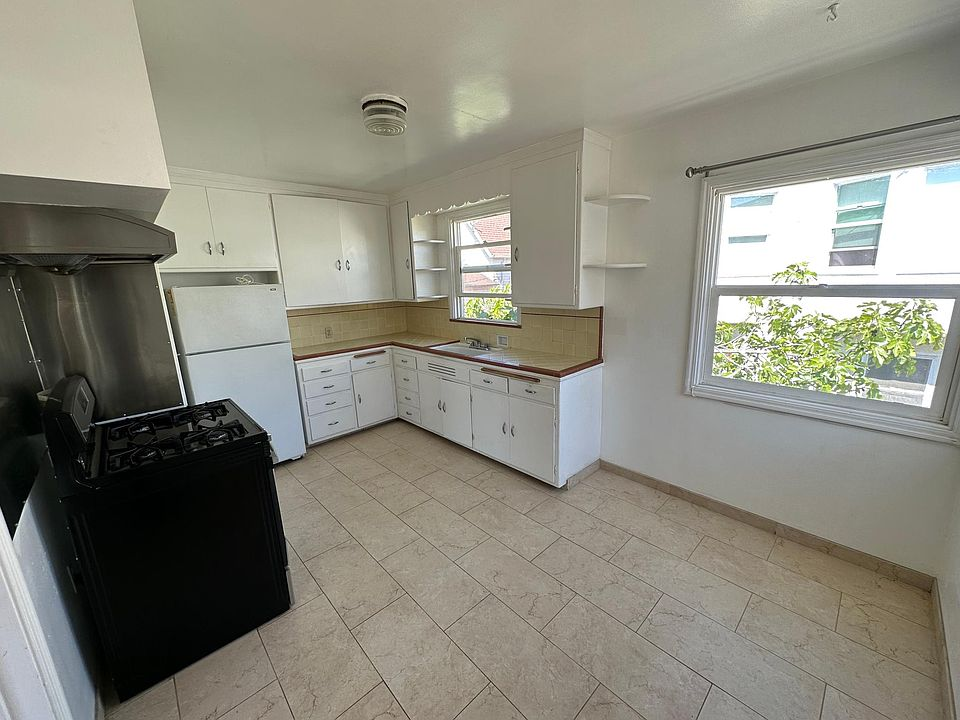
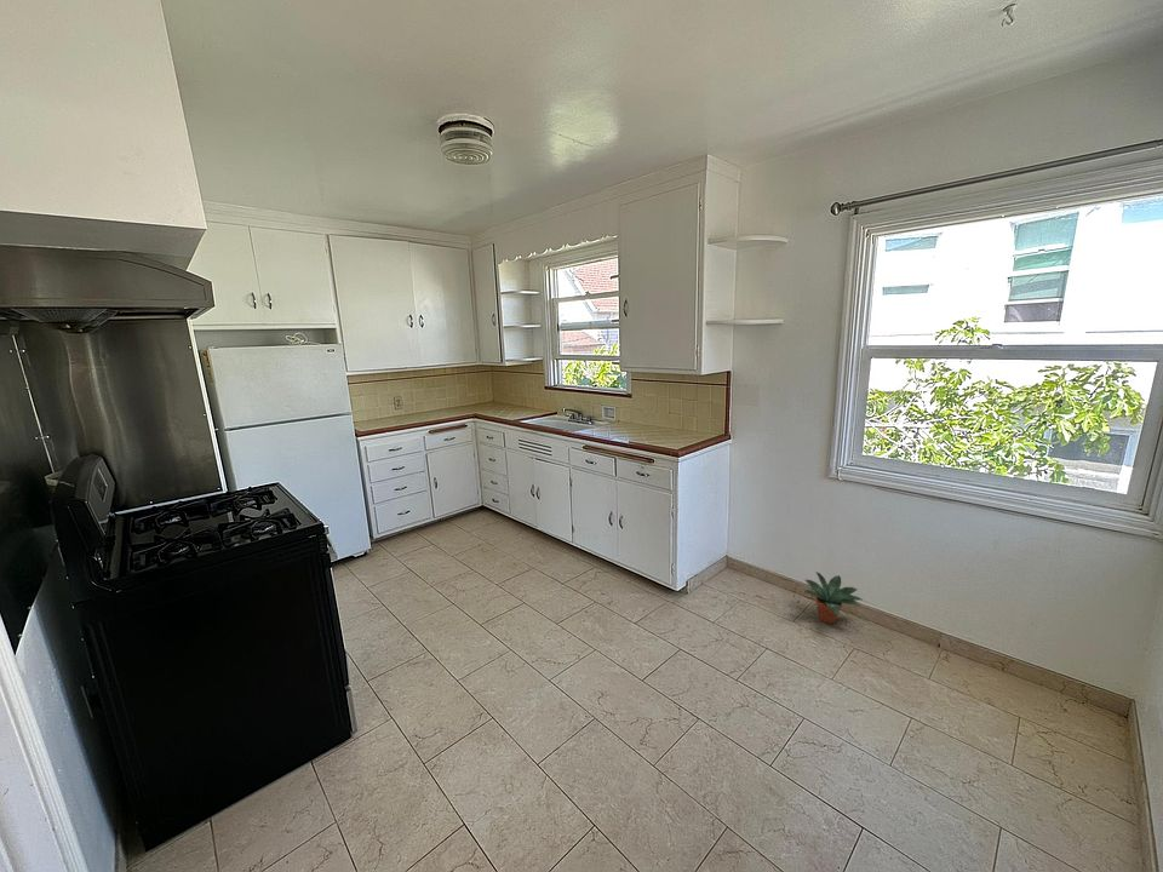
+ potted plant (829, 597)
